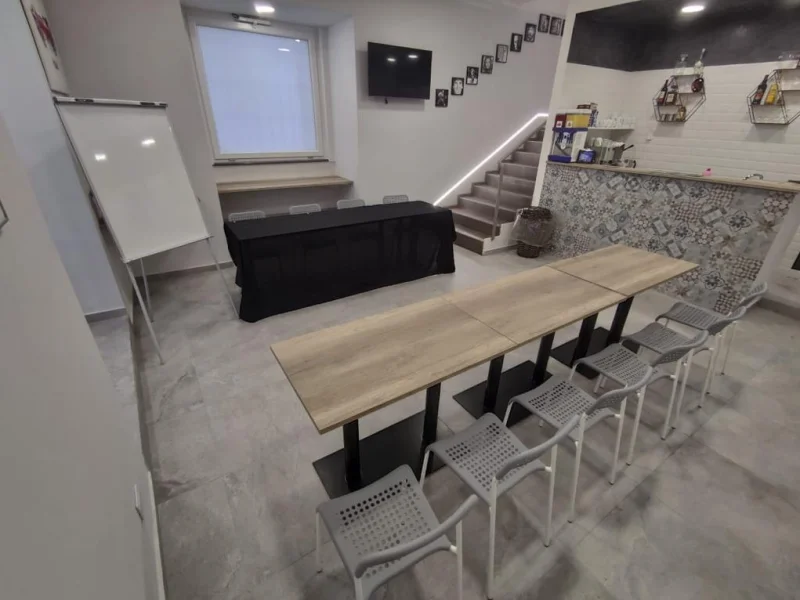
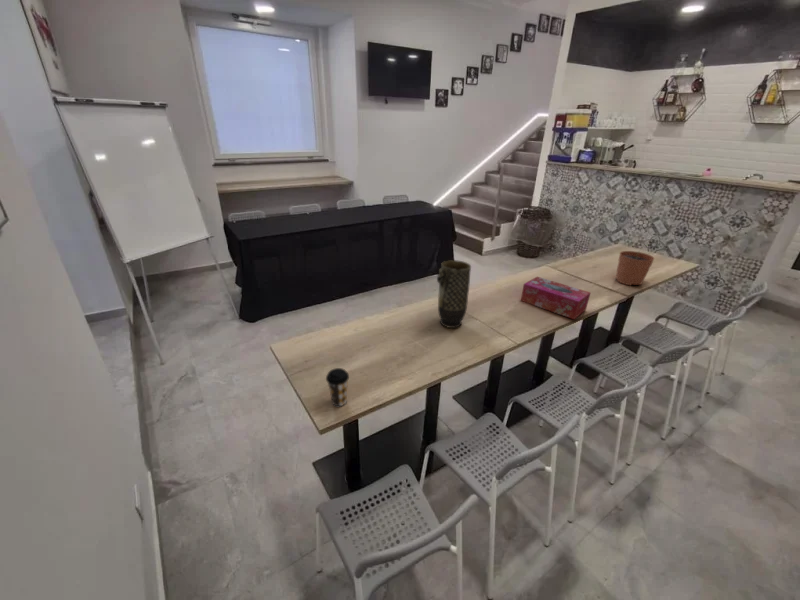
+ tissue box (554, 296)
+ plant pot (634, 262)
+ vase (452, 295)
+ coffee cup (338, 387)
